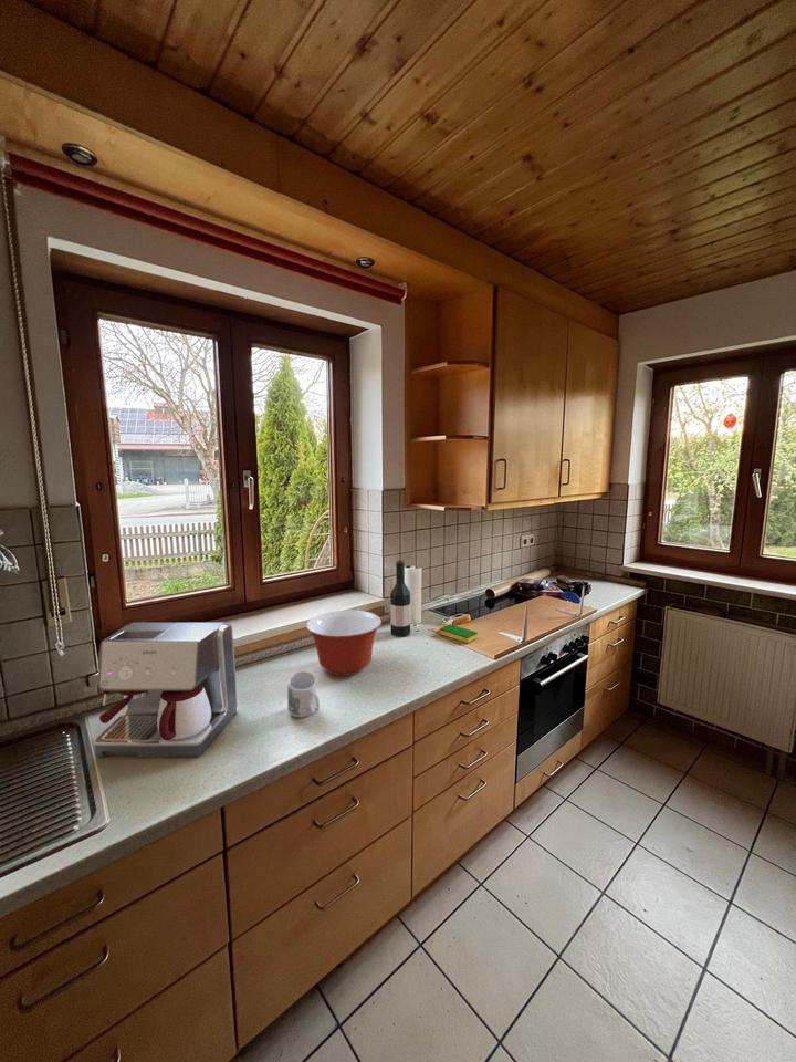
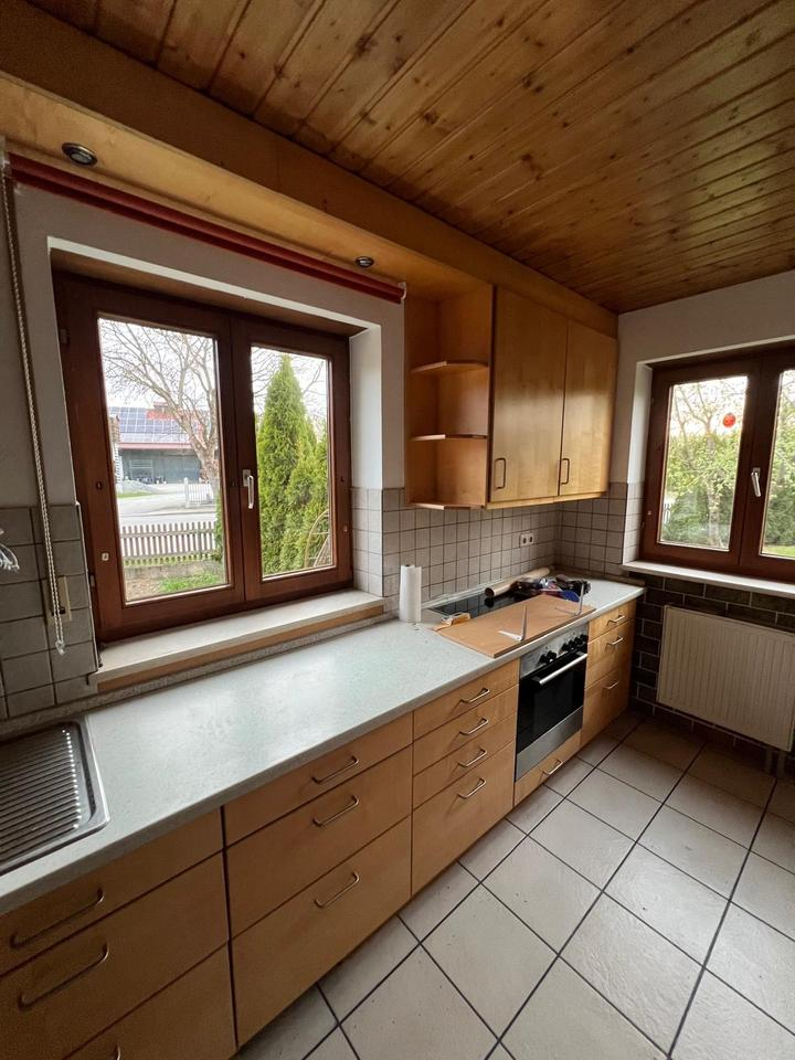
- wine bottle (400, 596)
- mixing bowl (344, 644)
- coffee maker (167, 681)
- mug (305, 694)
- dish sponge (458, 633)
